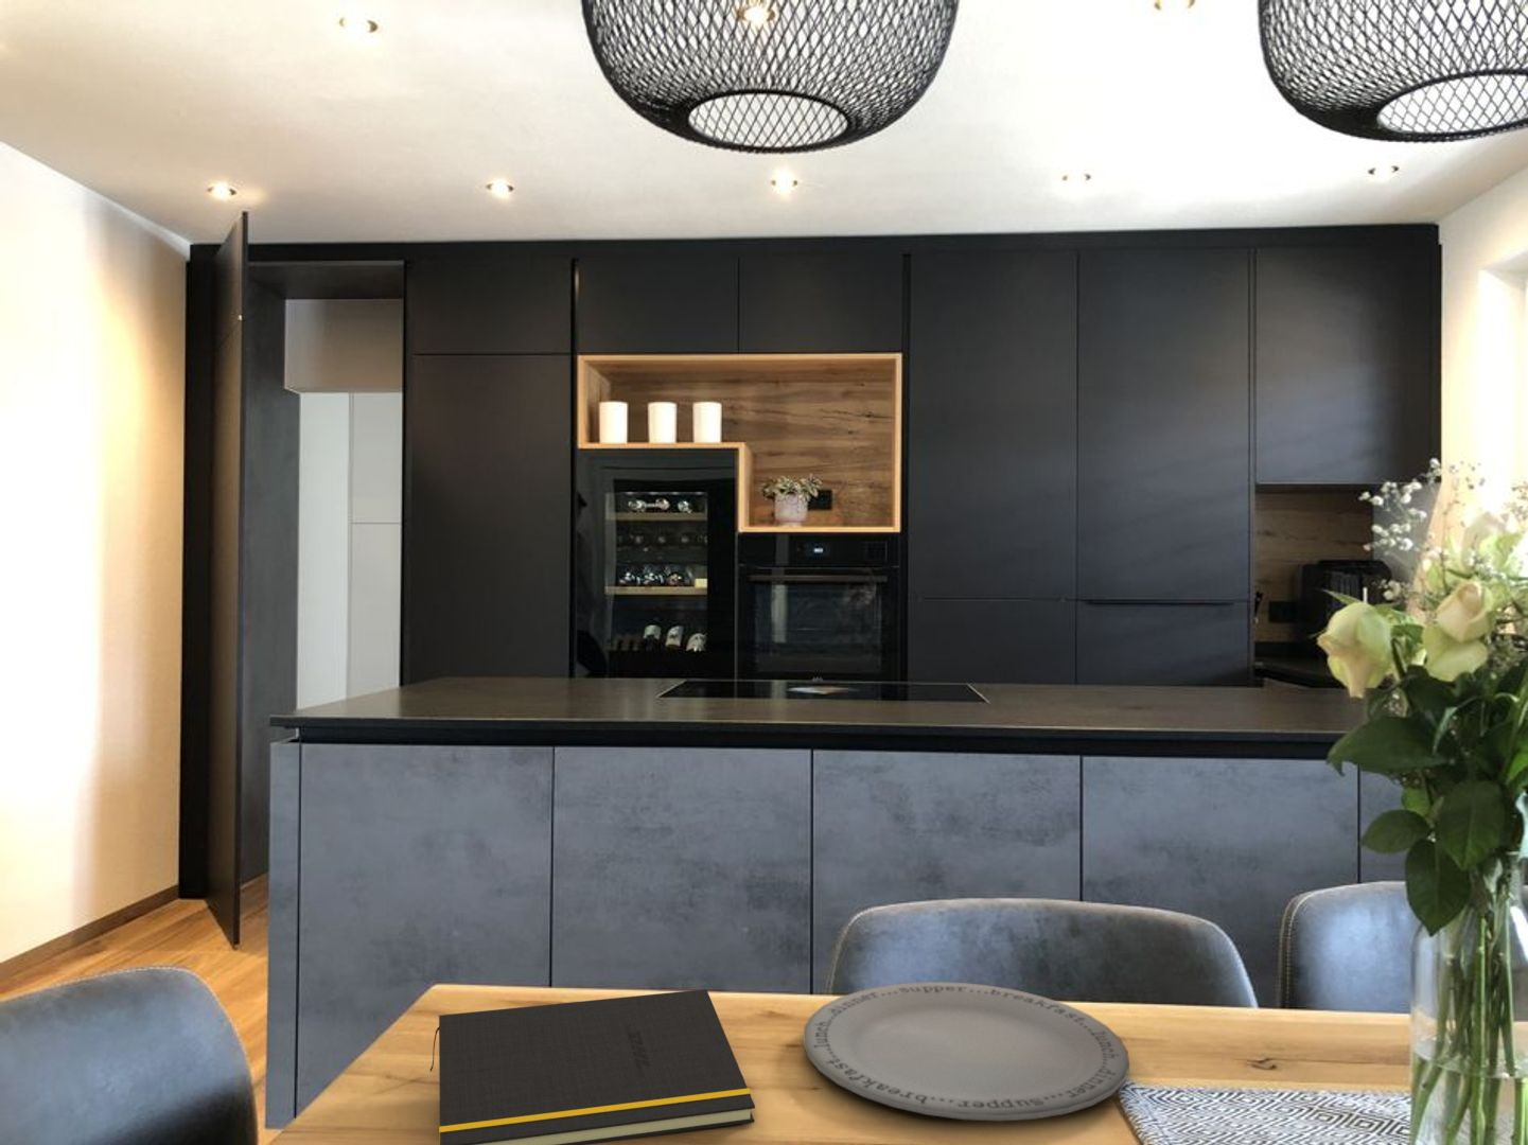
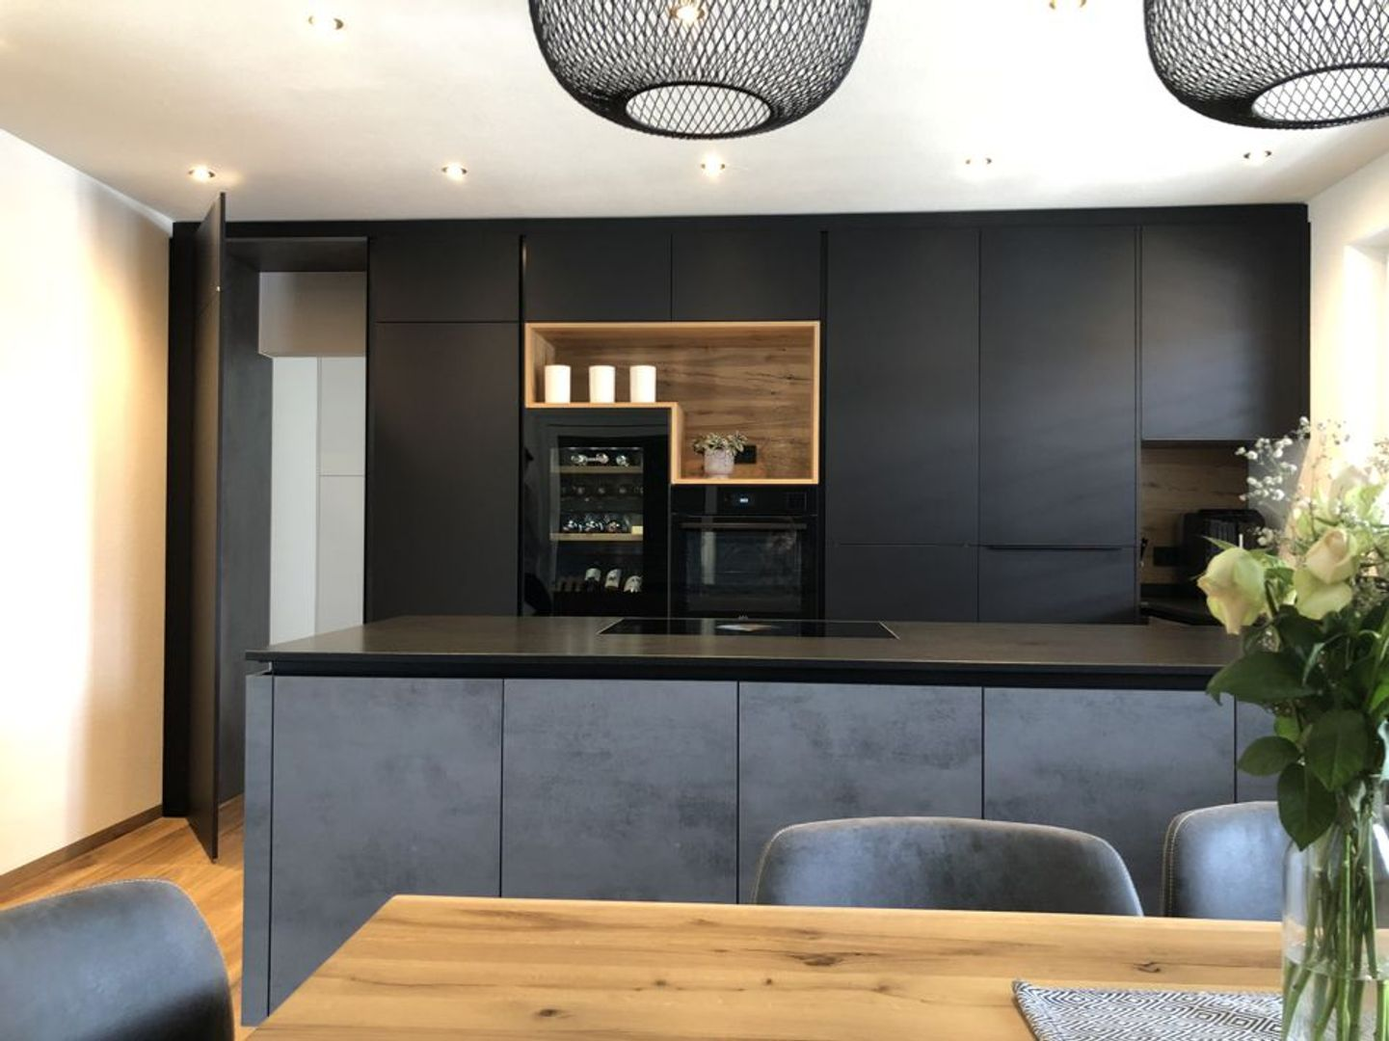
- plate (961, 1048)
- notepad (588, 1066)
